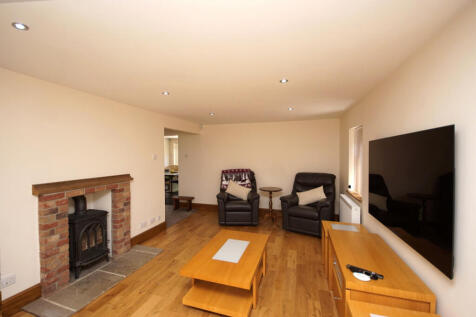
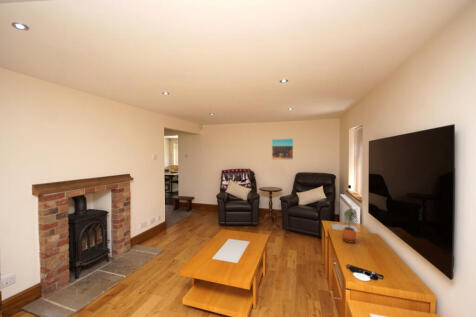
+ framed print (282, 149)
+ potted plant (350, 224)
